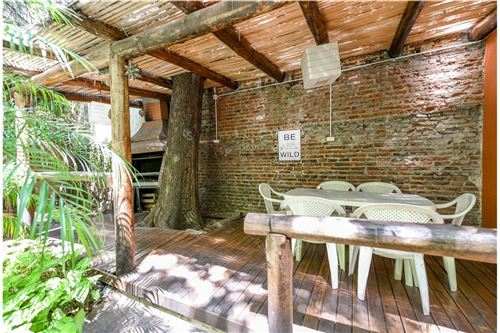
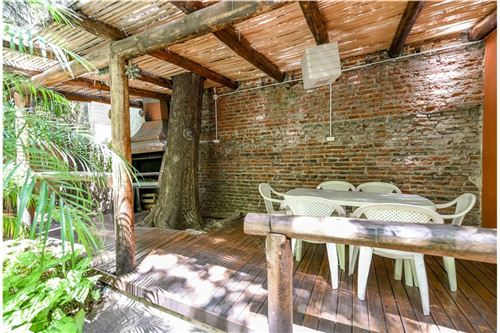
- wall art (289, 145)
